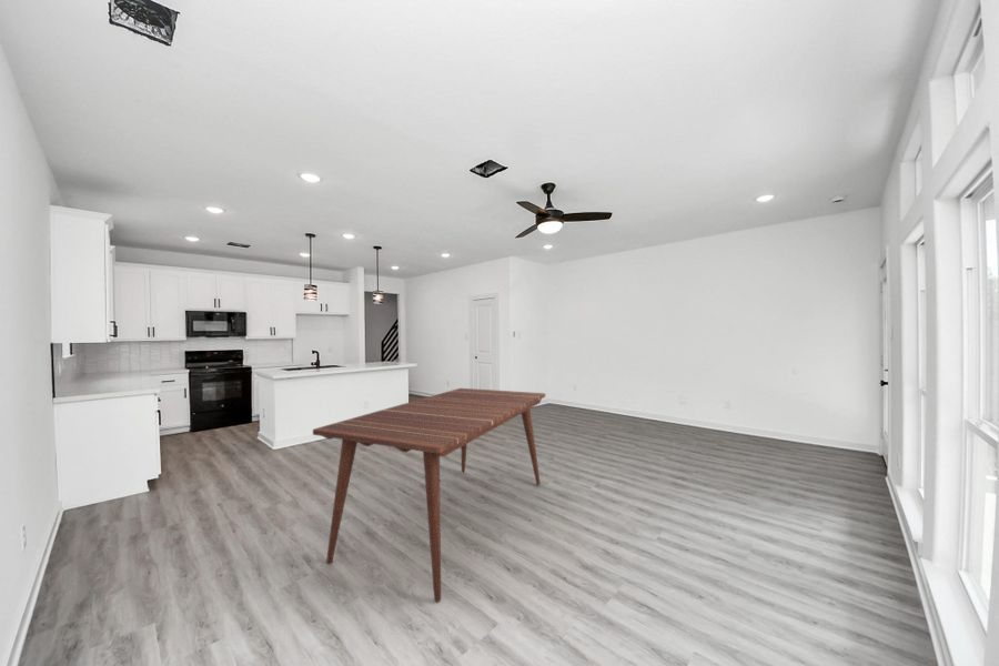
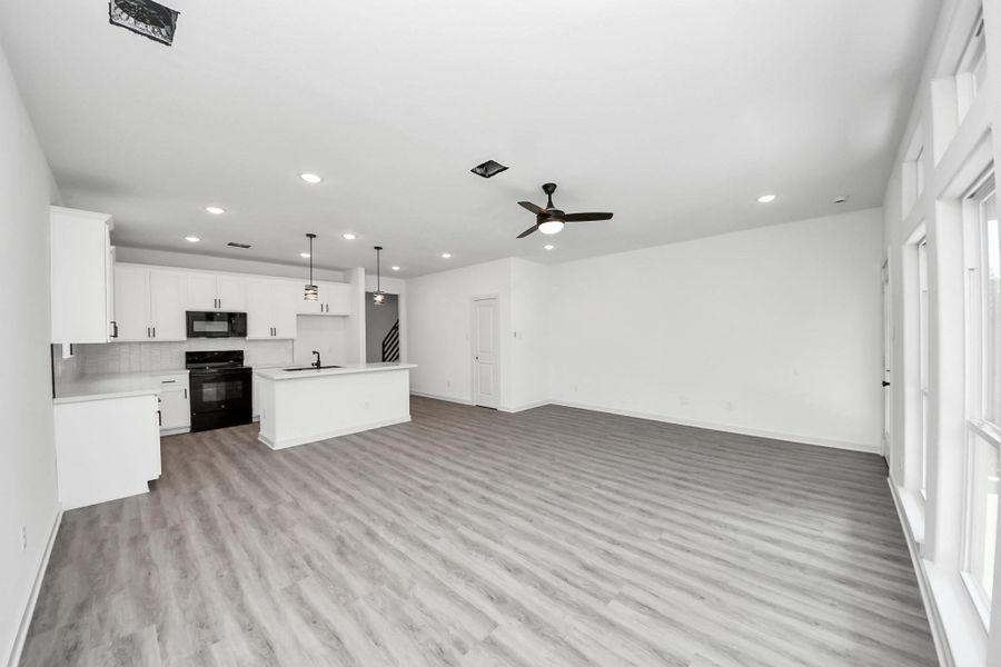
- dining table (462, 462)
